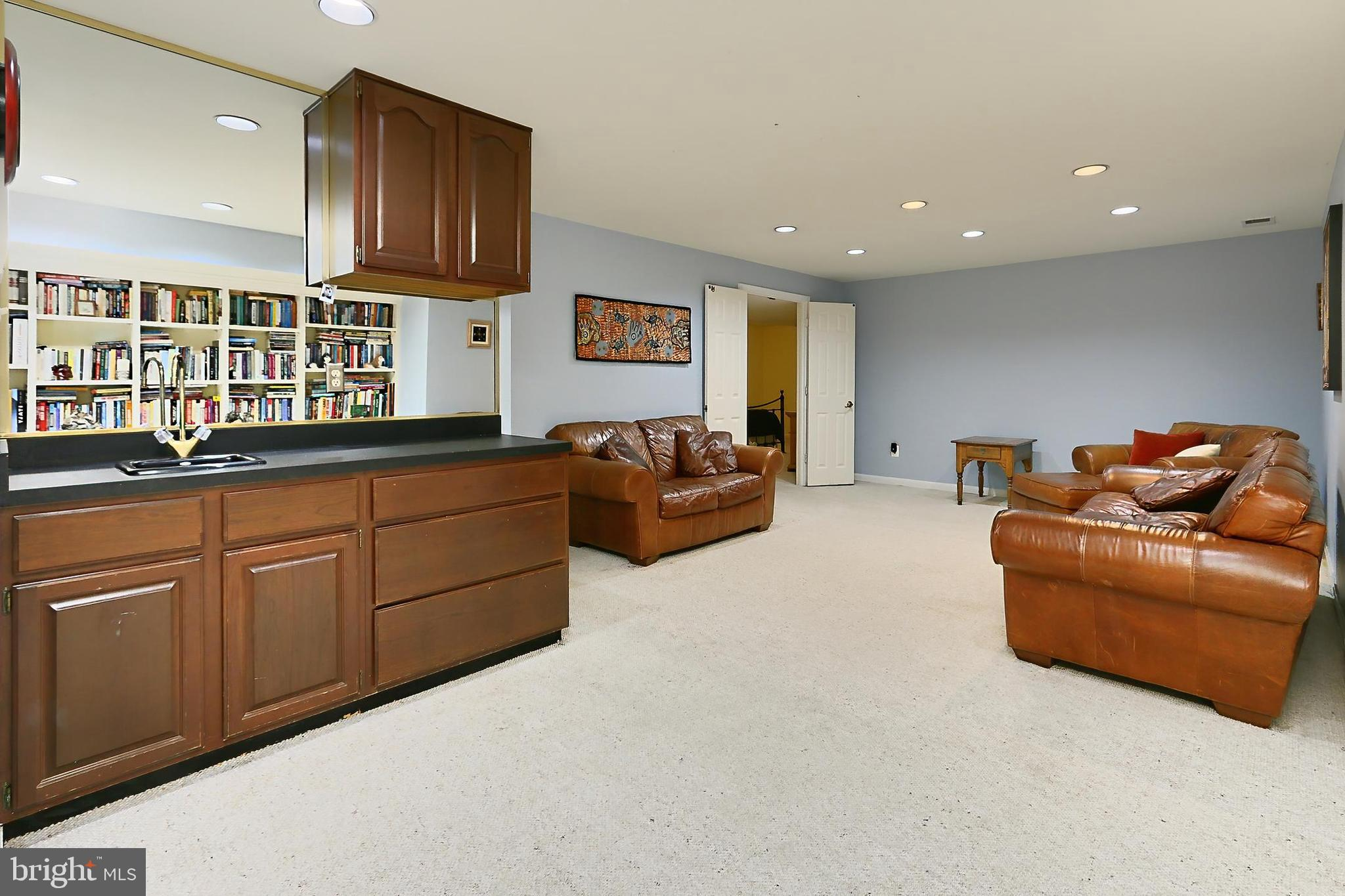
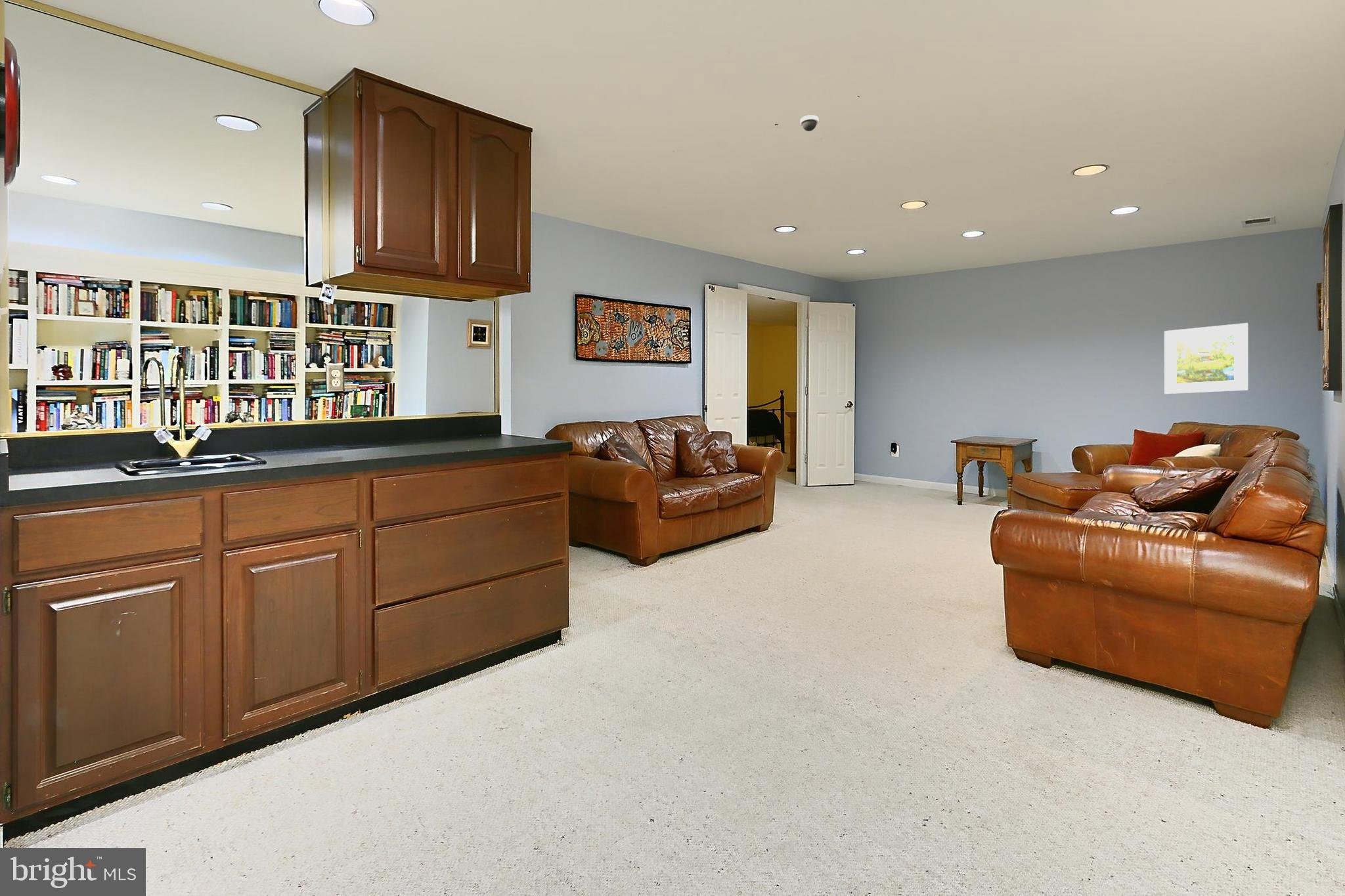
+ dome security camera (809, 125)
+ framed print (1204, 359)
